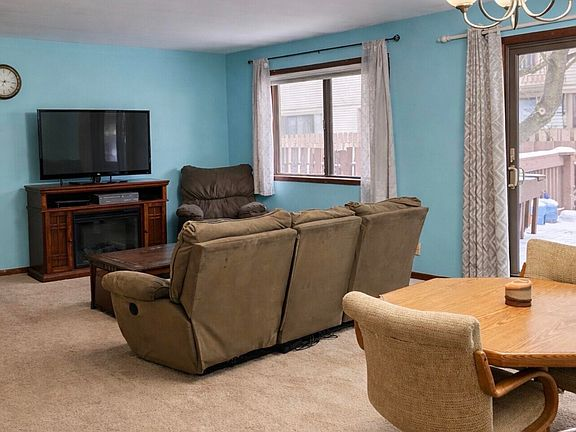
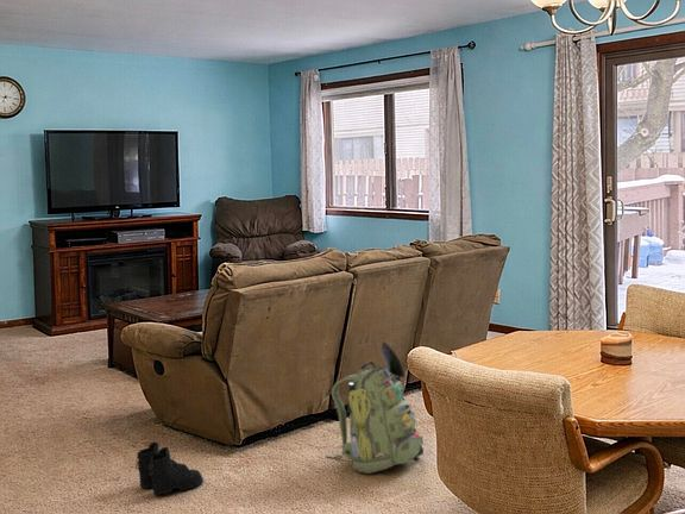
+ backpack (373, 401)
+ boots (169, 464)
